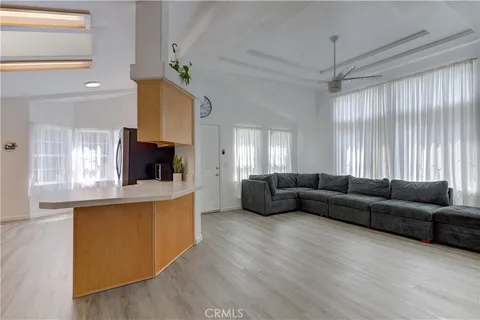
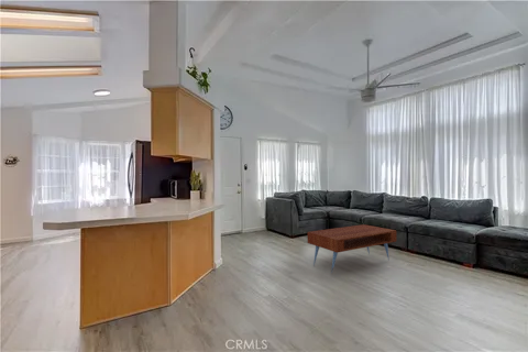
+ coffee table (352, 246)
